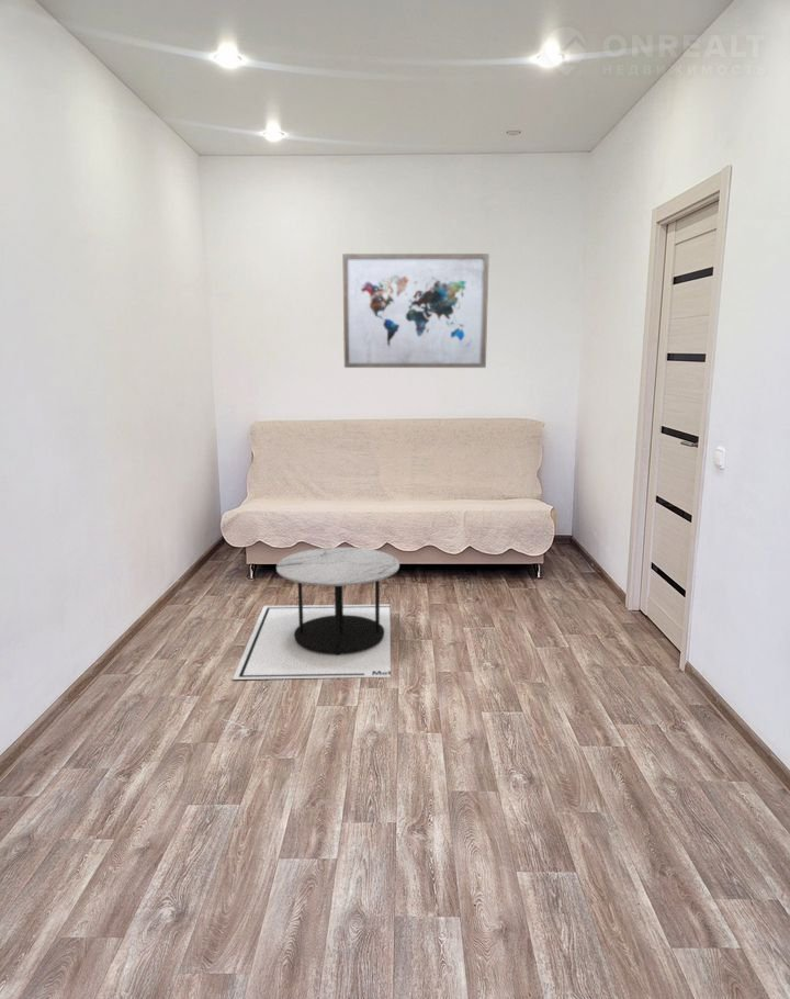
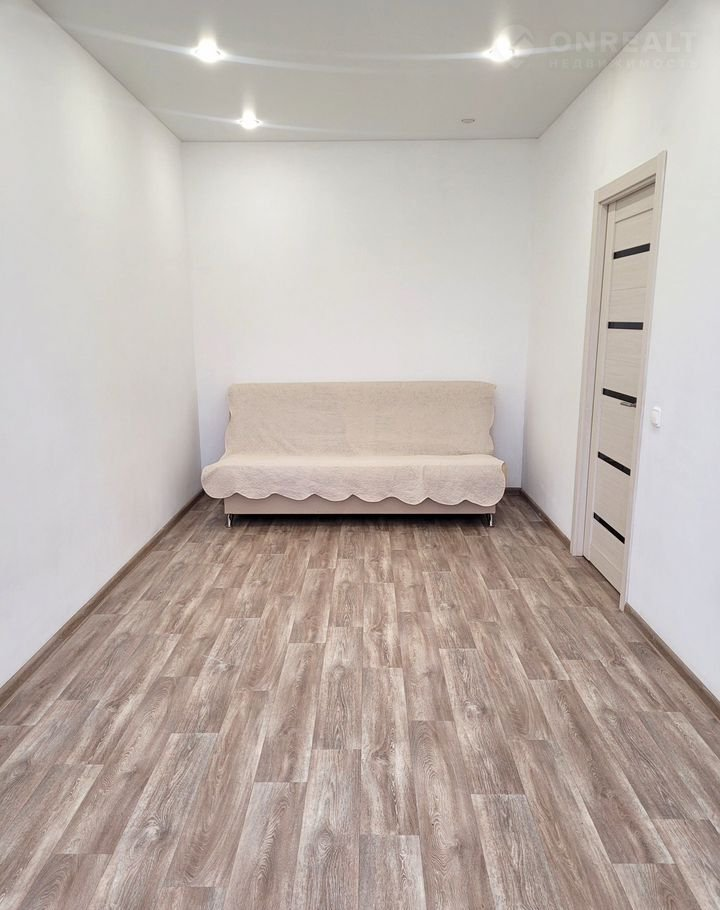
- coffee table (338, 600)
- wall art (415, 312)
